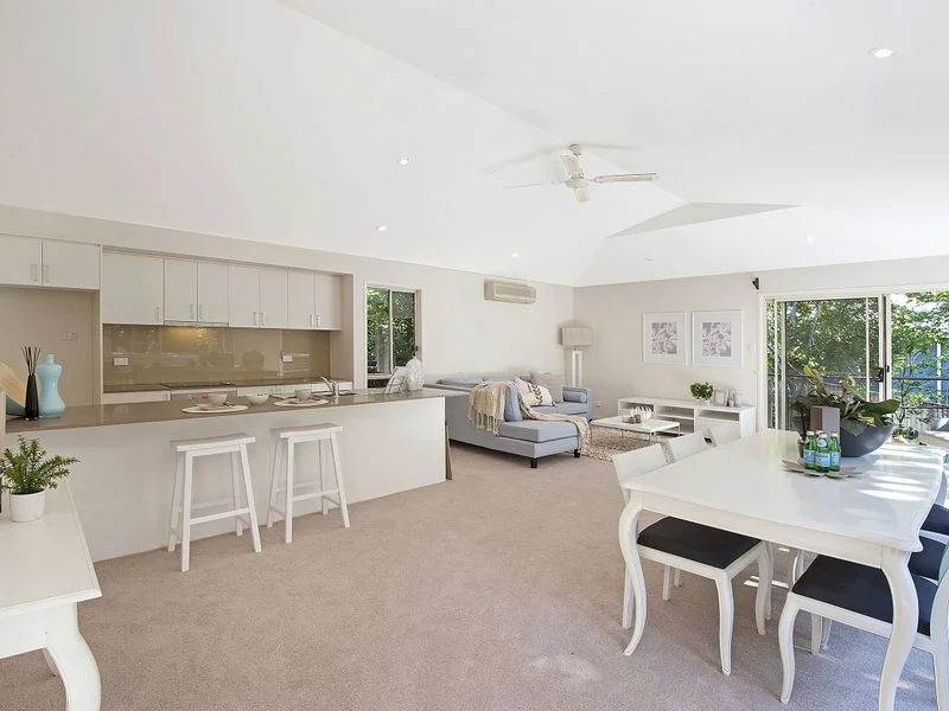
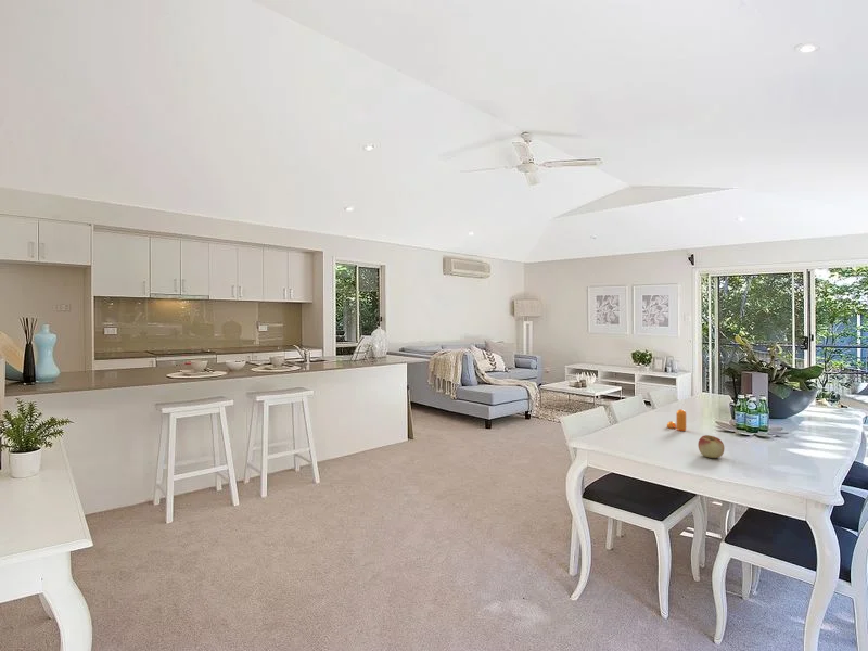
+ apple (711, 446)
+ pepper shaker (676, 418)
